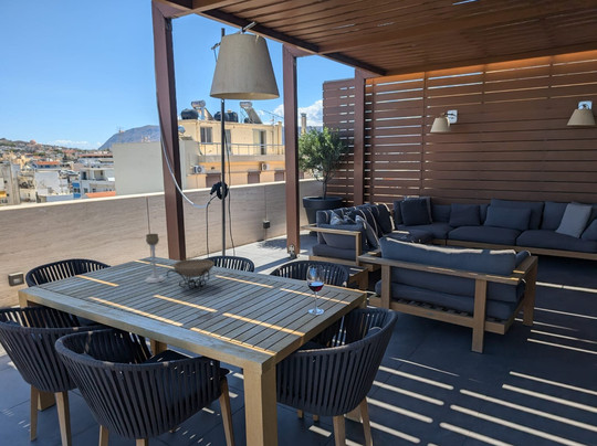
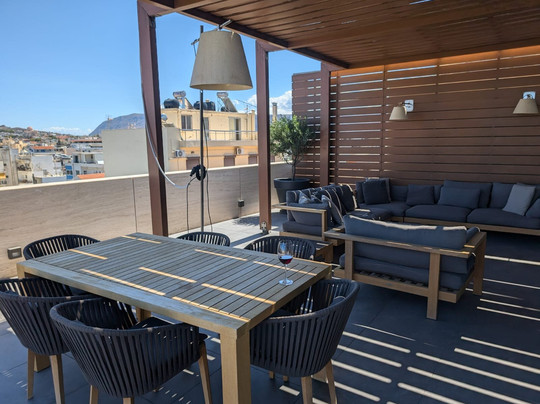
- candle holder (154, 257)
- decorative bowl (193, 275)
